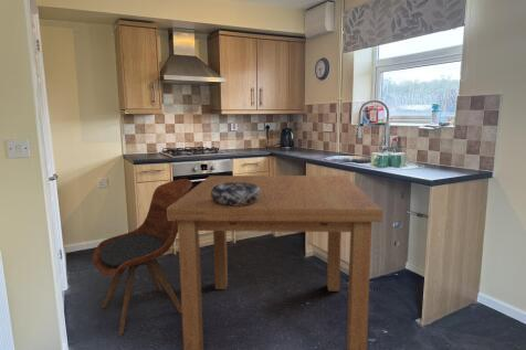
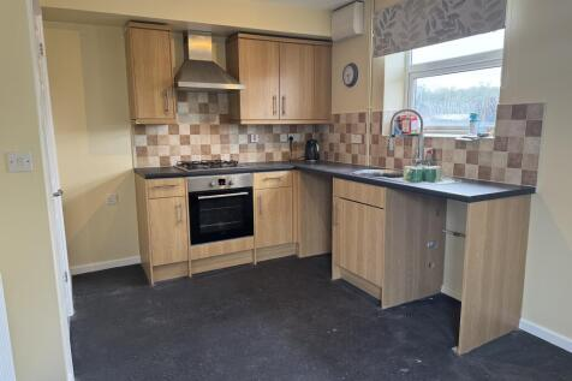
- decorative bowl (235, 193)
- dining chair (139, 248)
- dining table (275, 231)
